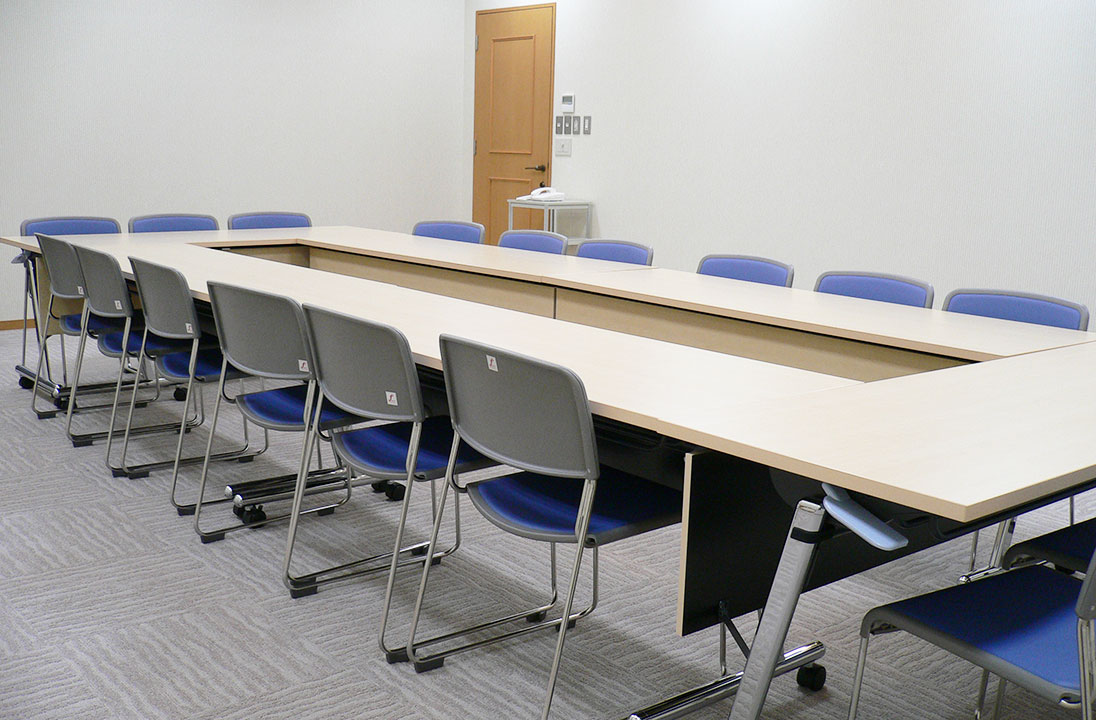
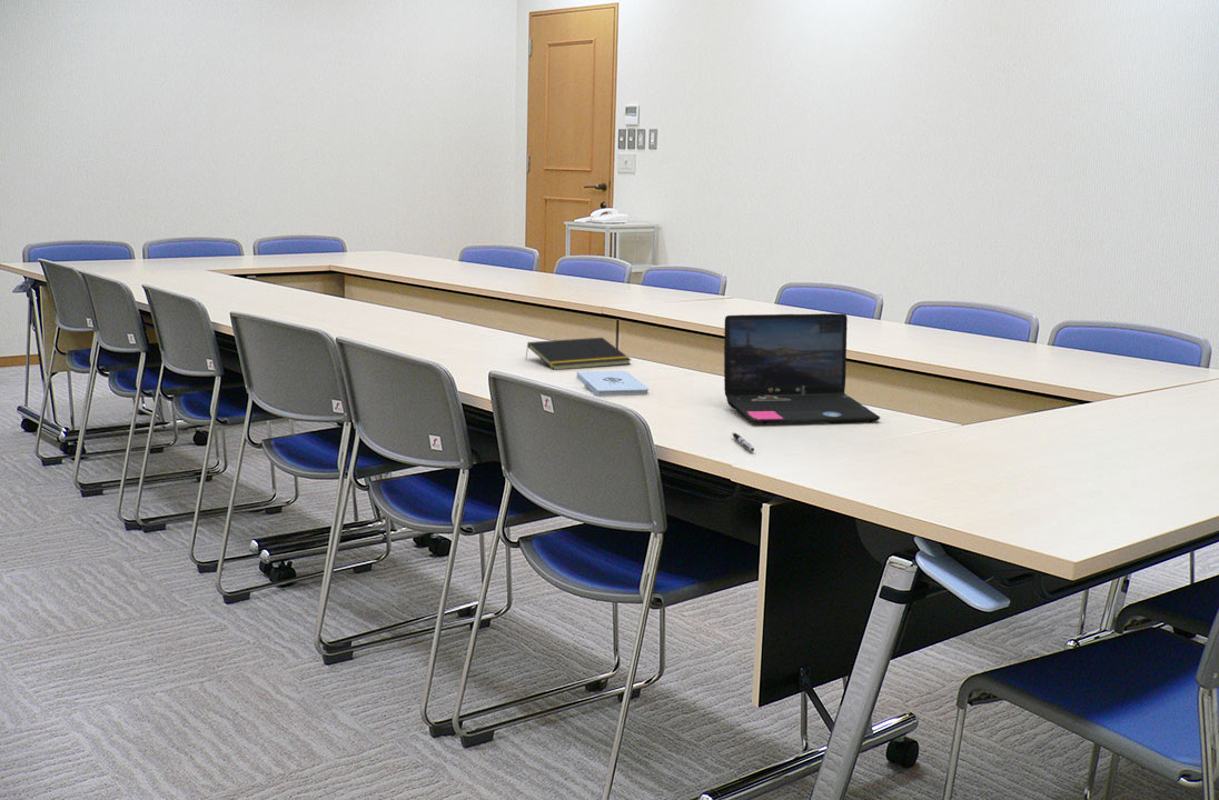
+ pen (742, 440)
+ laptop (801, 368)
+ notepad (578, 352)
+ notepad (612, 383)
